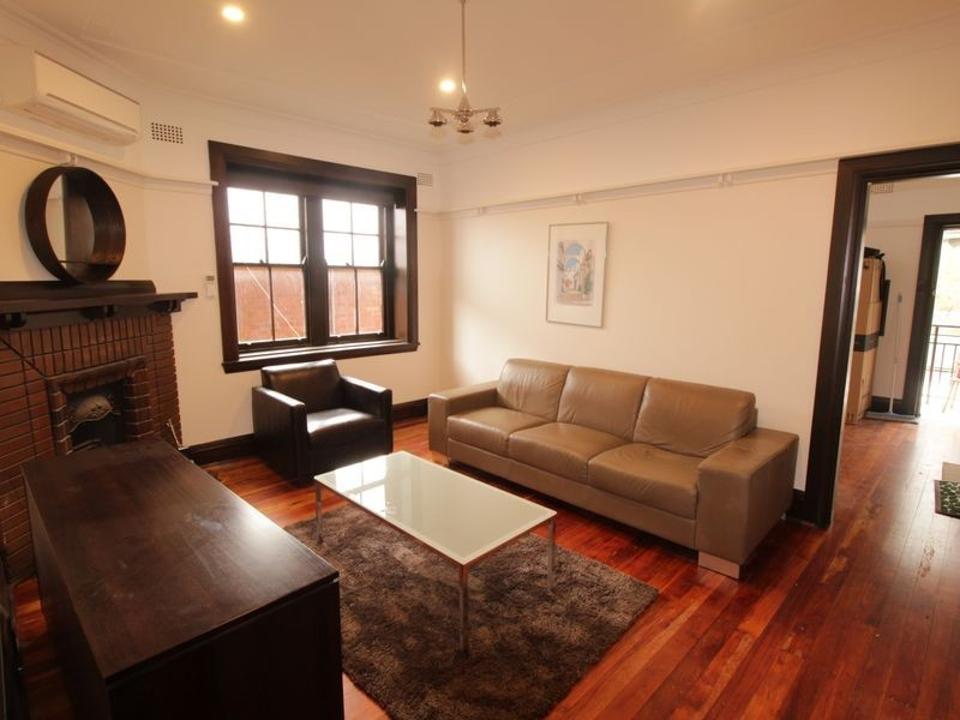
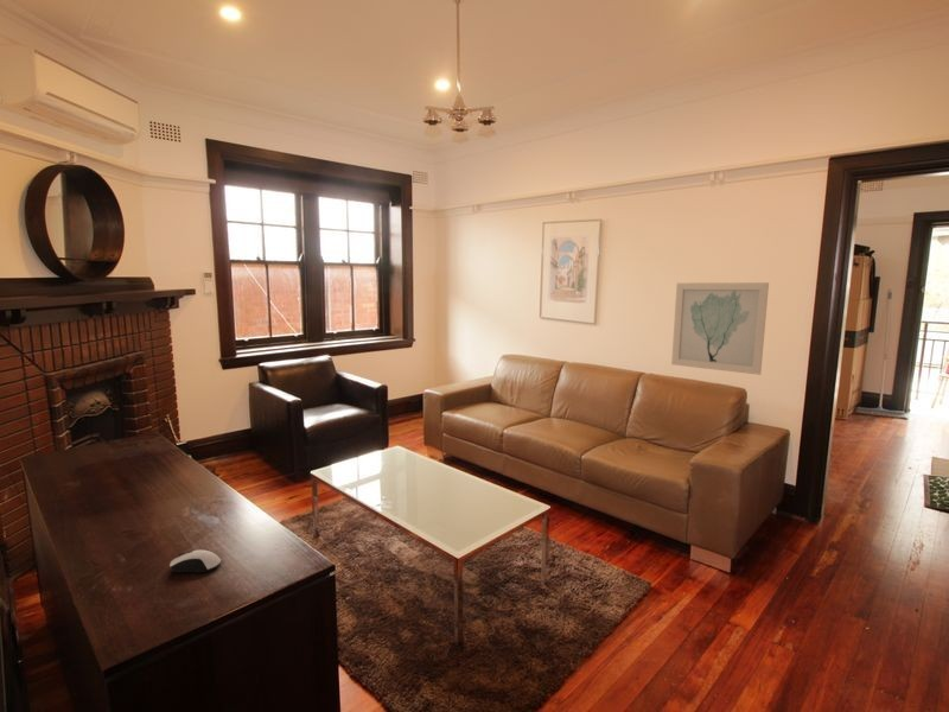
+ computer mouse (196, 559)
+ wall art (716, 326)
